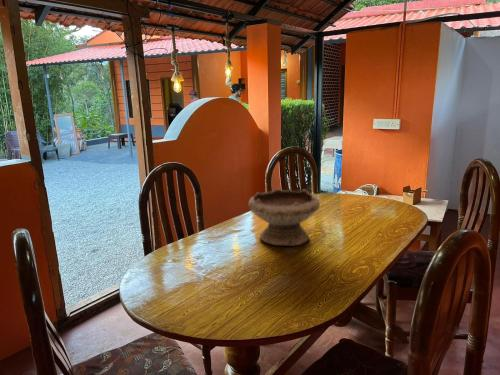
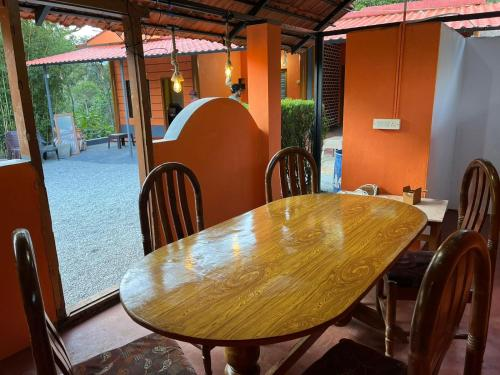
- bowl (284, 215)
